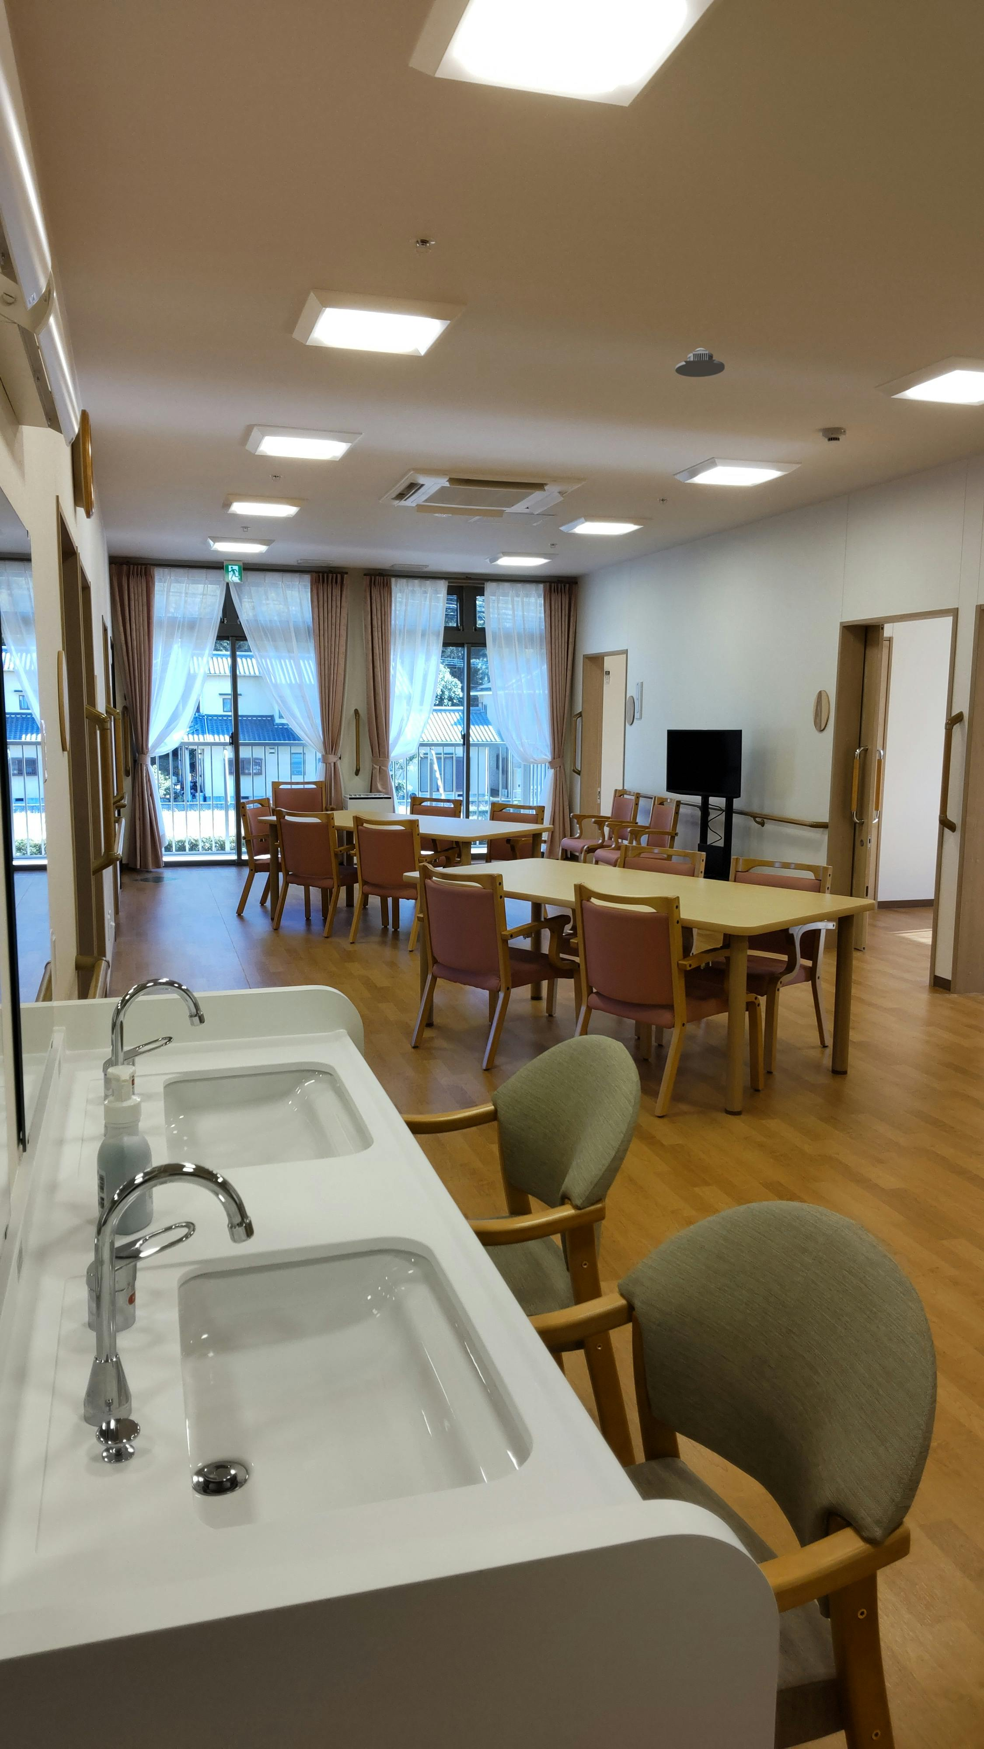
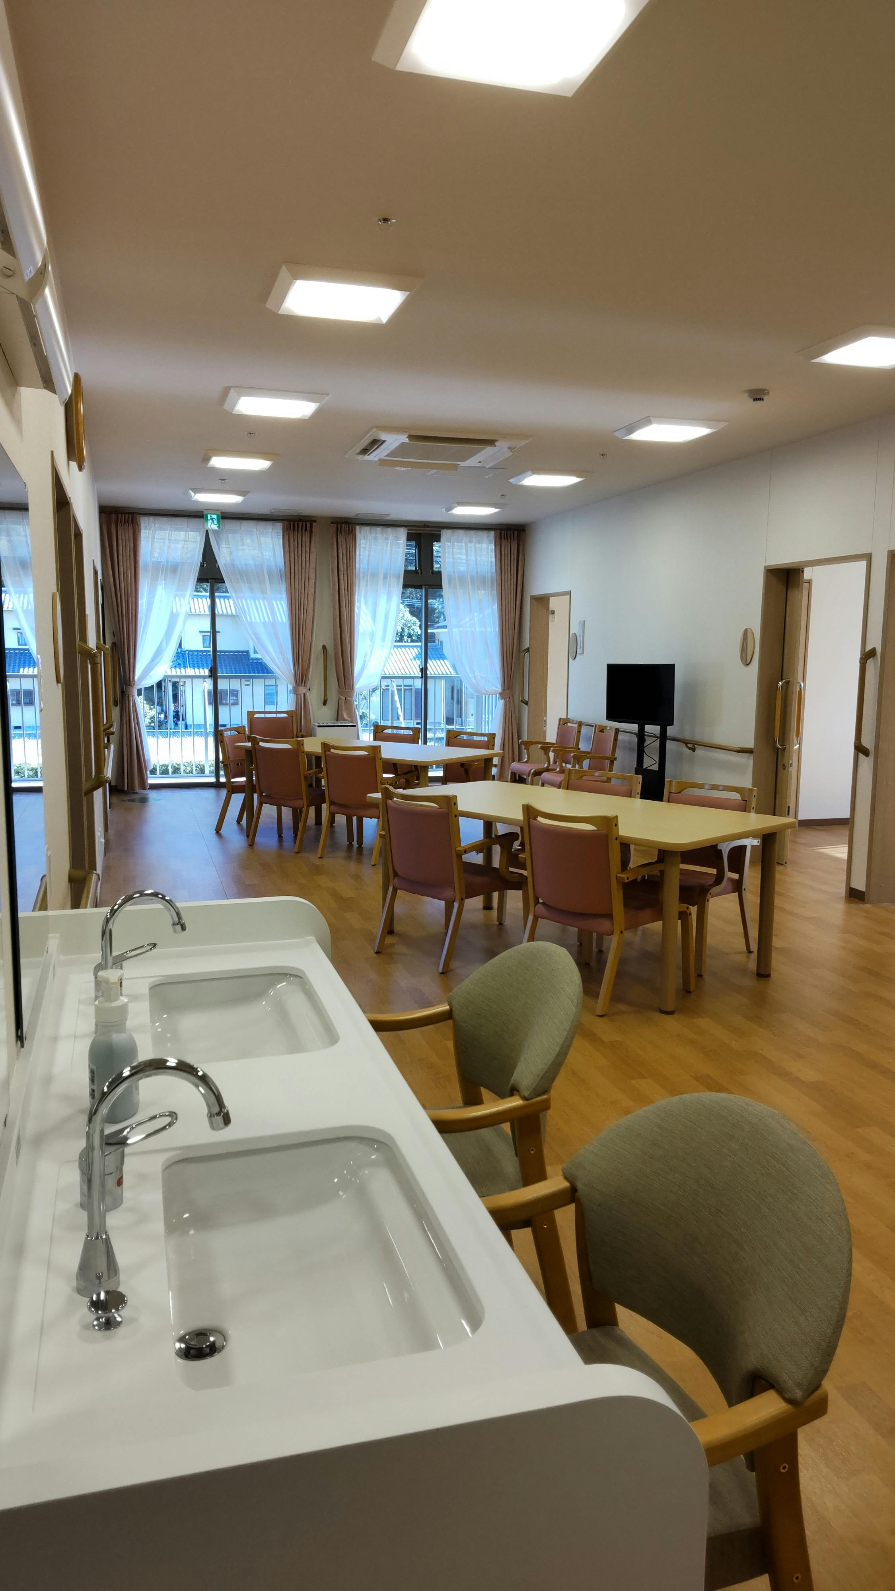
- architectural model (700, 358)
